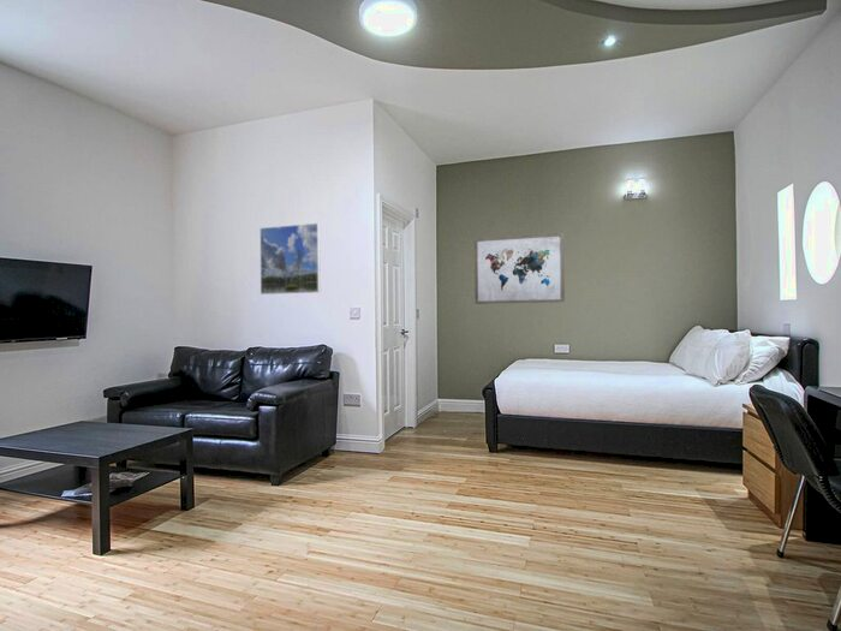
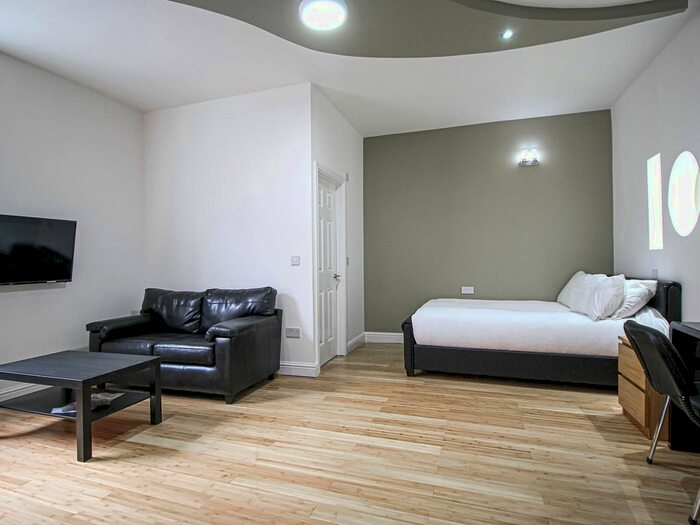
- wall art (518, 269)
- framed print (290, 260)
